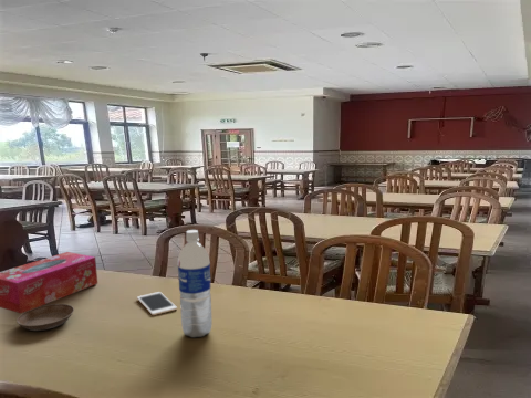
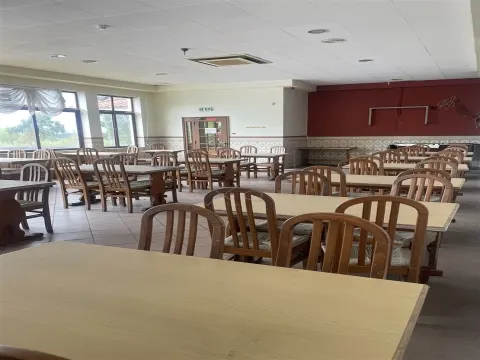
- saucer (45, 317)
- tissue box (46, 280)
- cell phone (156, 302)
- water bottle (195, 282)
